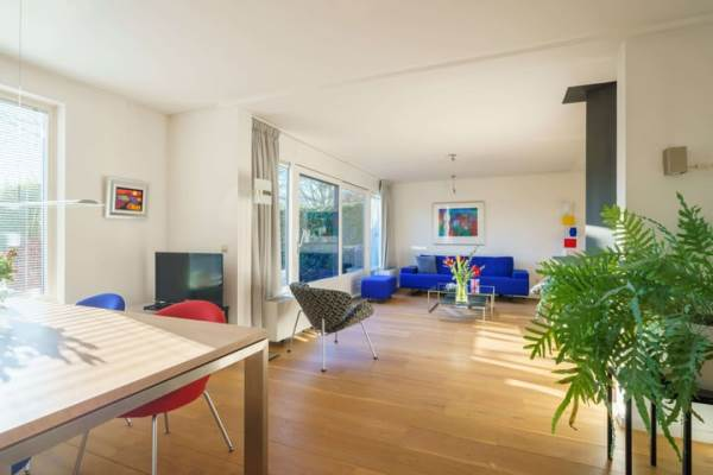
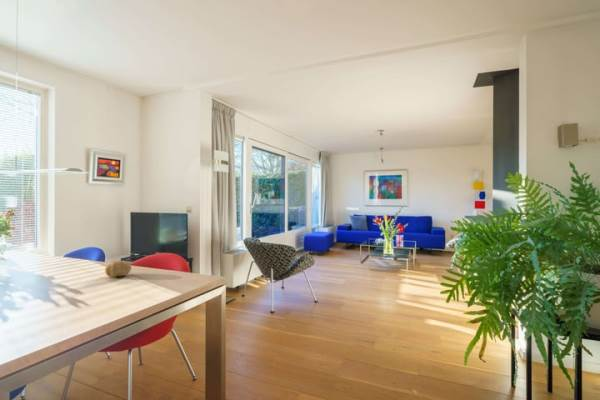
+ fruit (118, 268)
